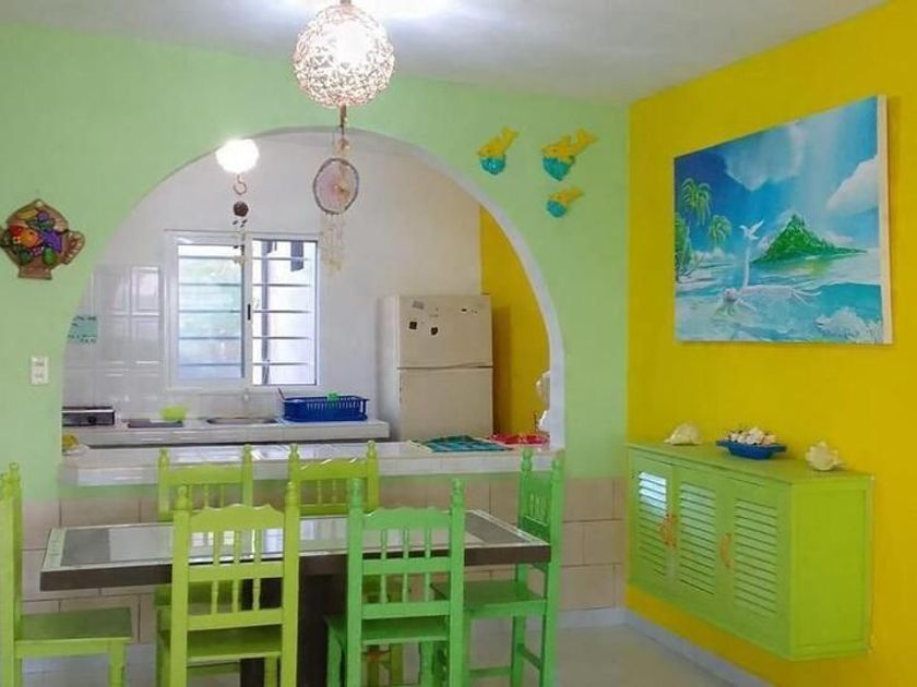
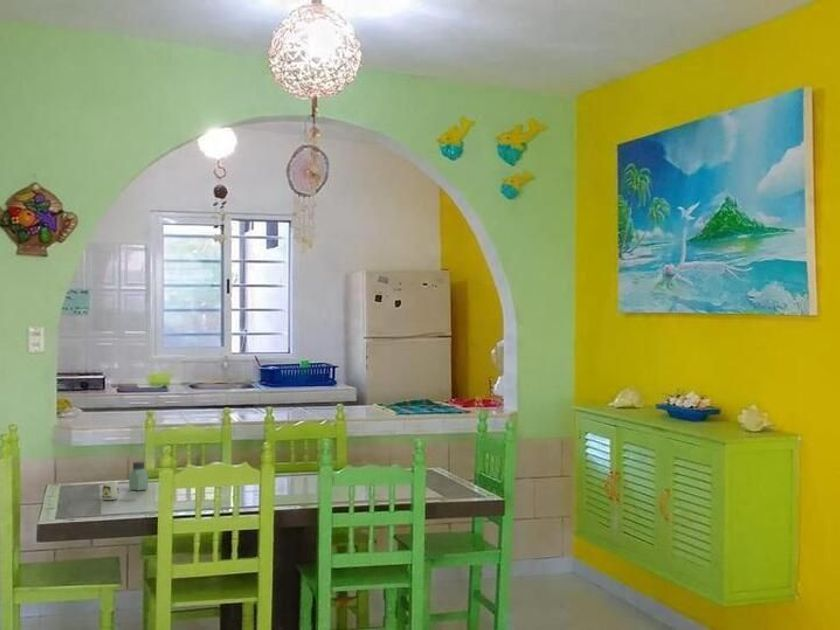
+ mug (118, 490)
+ saltshaker (138, 475)
